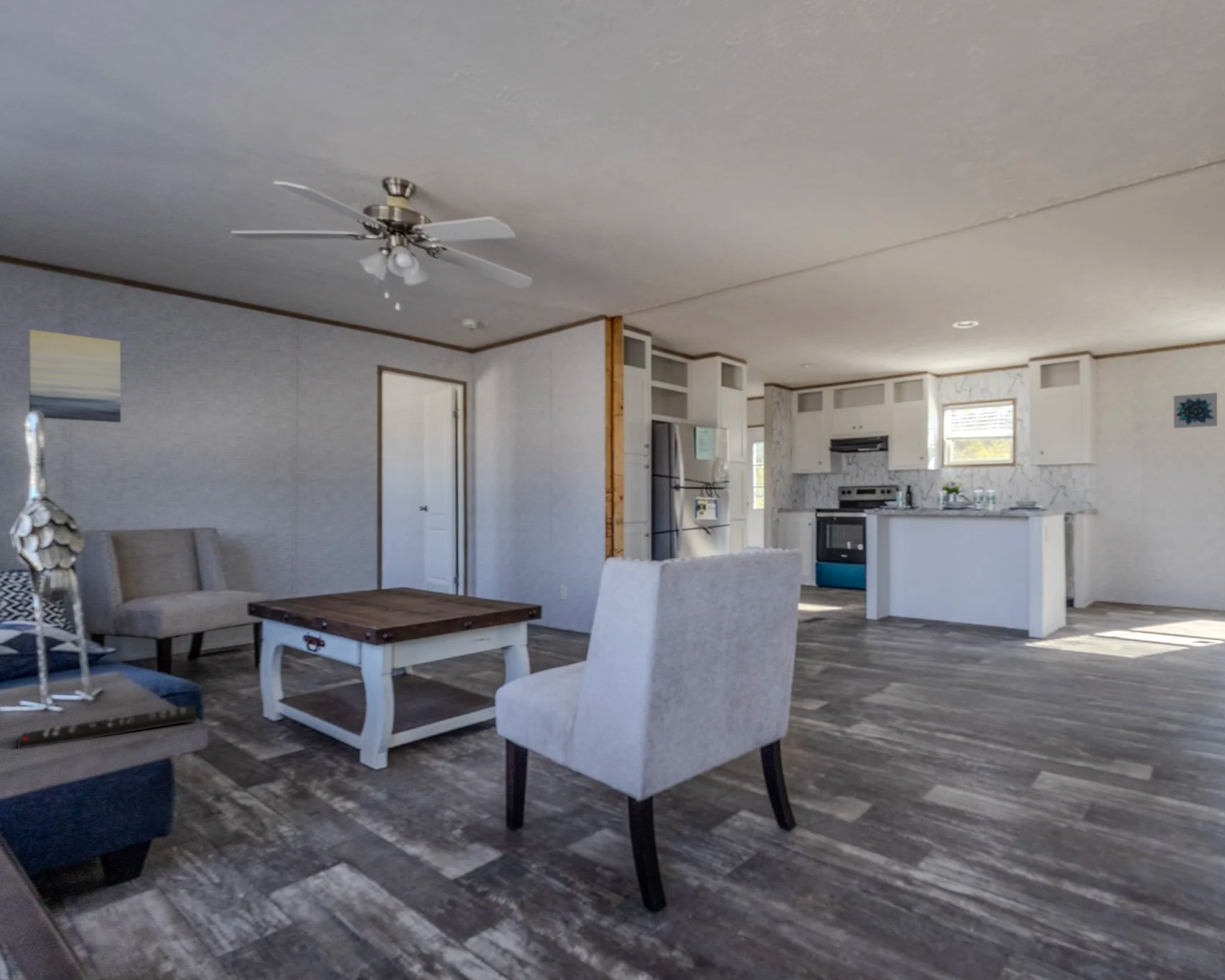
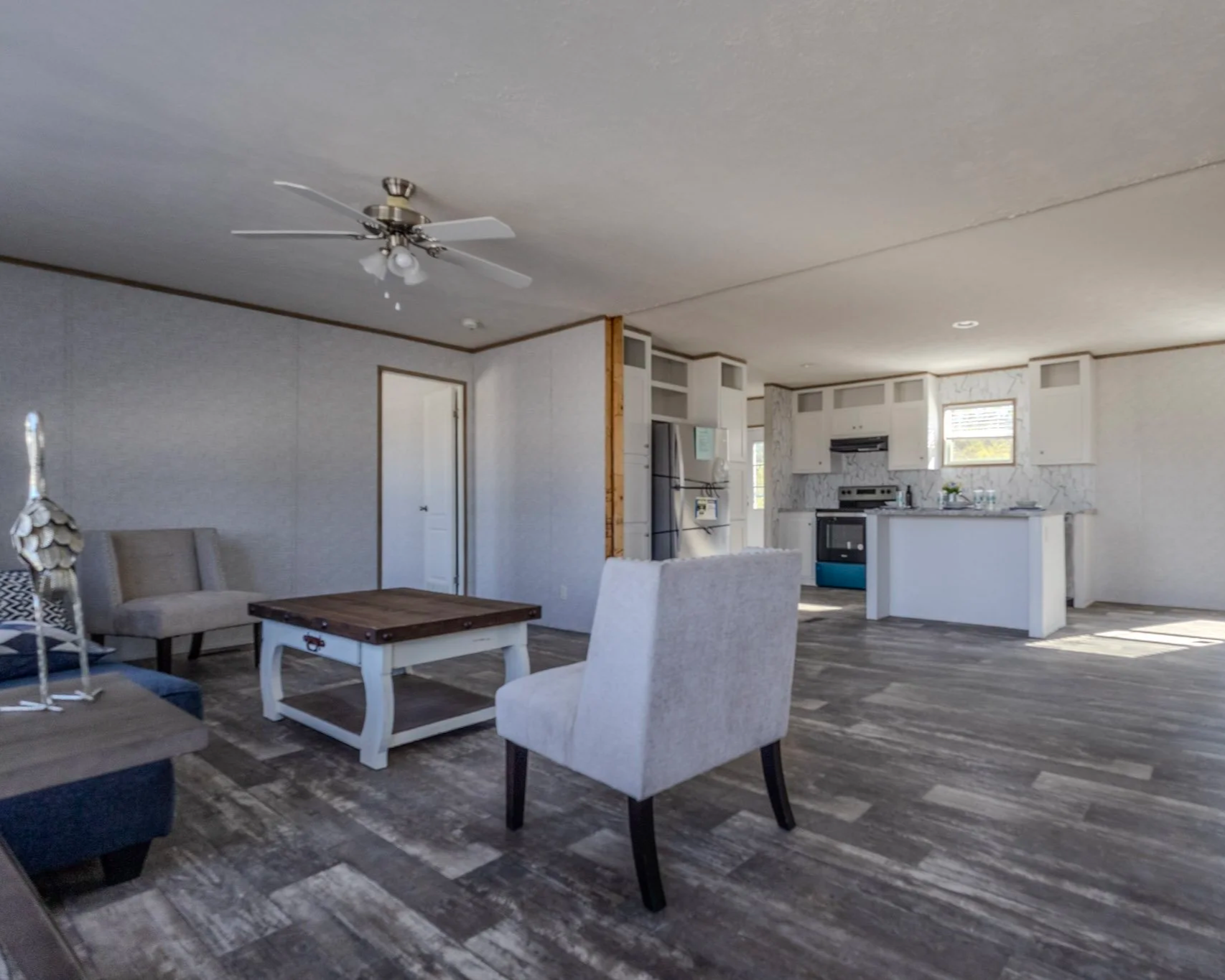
- wall art (1195, 411)
- remote control (112, 725)
- wall art (76, 378)
